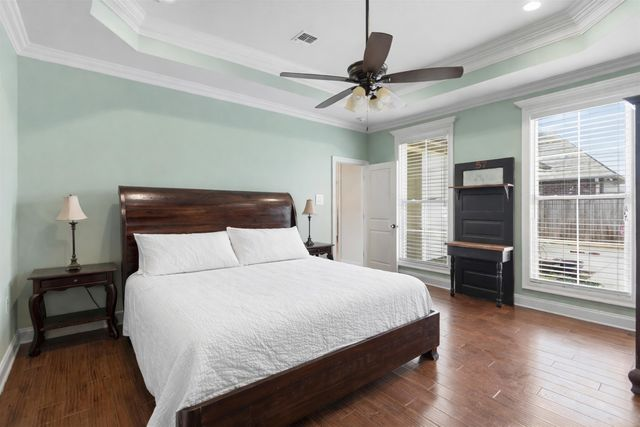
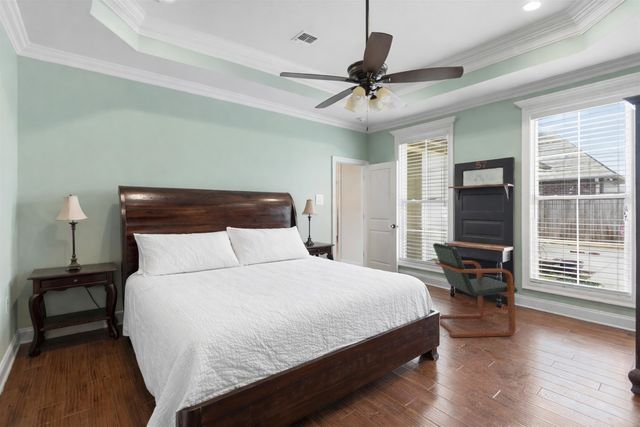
+ armchair (471, 285)
